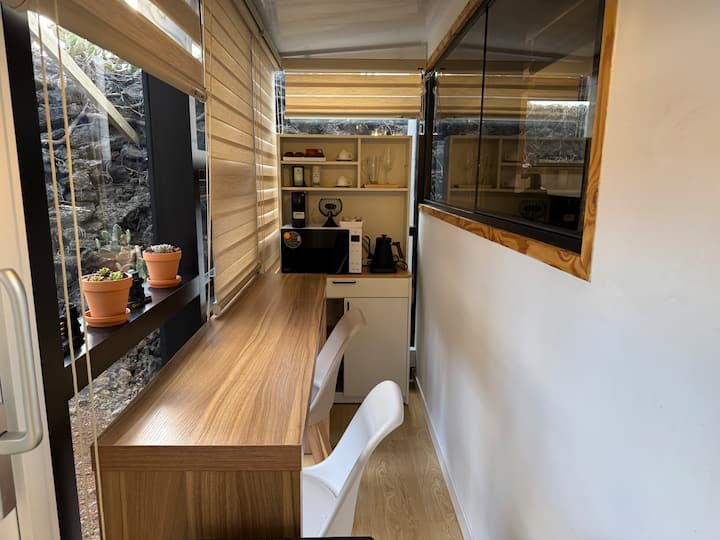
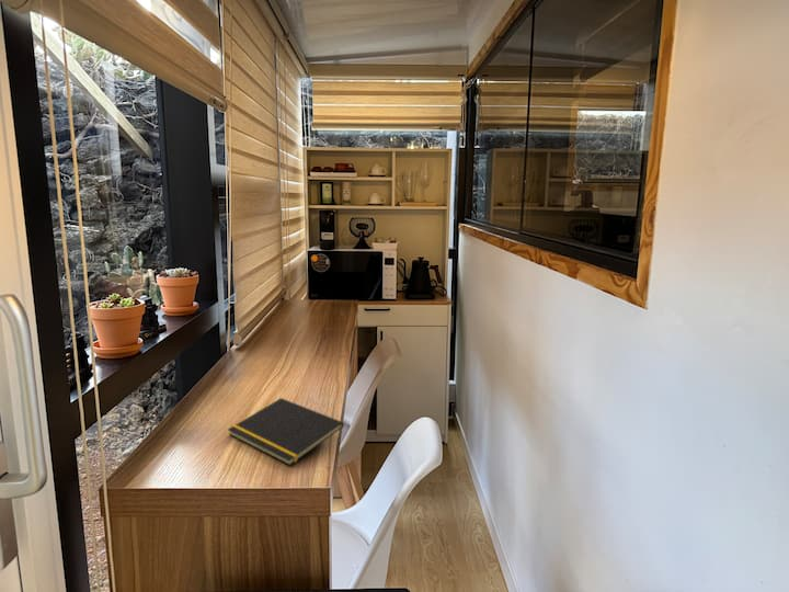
+ notepad (285, 428)
